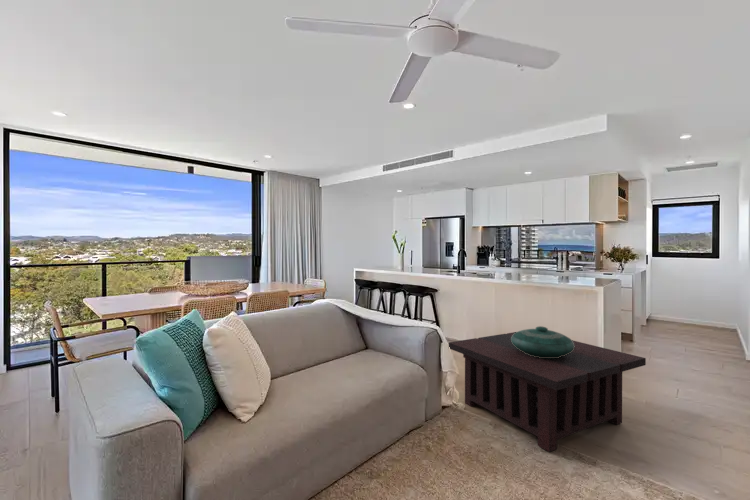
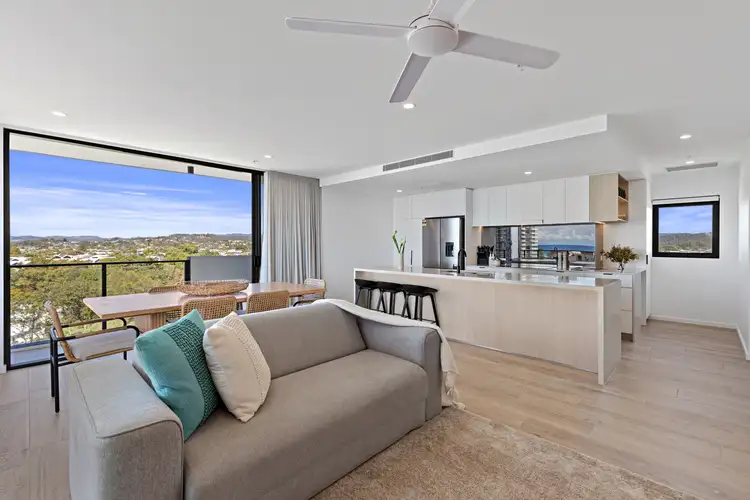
- coffee table (539, 381)
- decorative bowl (541, 339)
